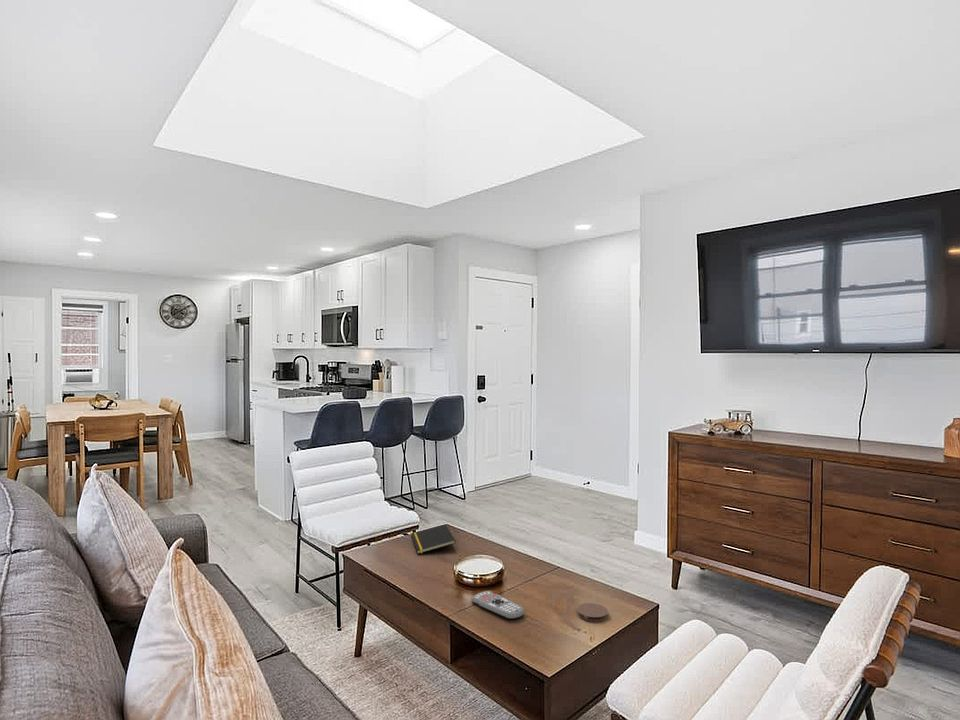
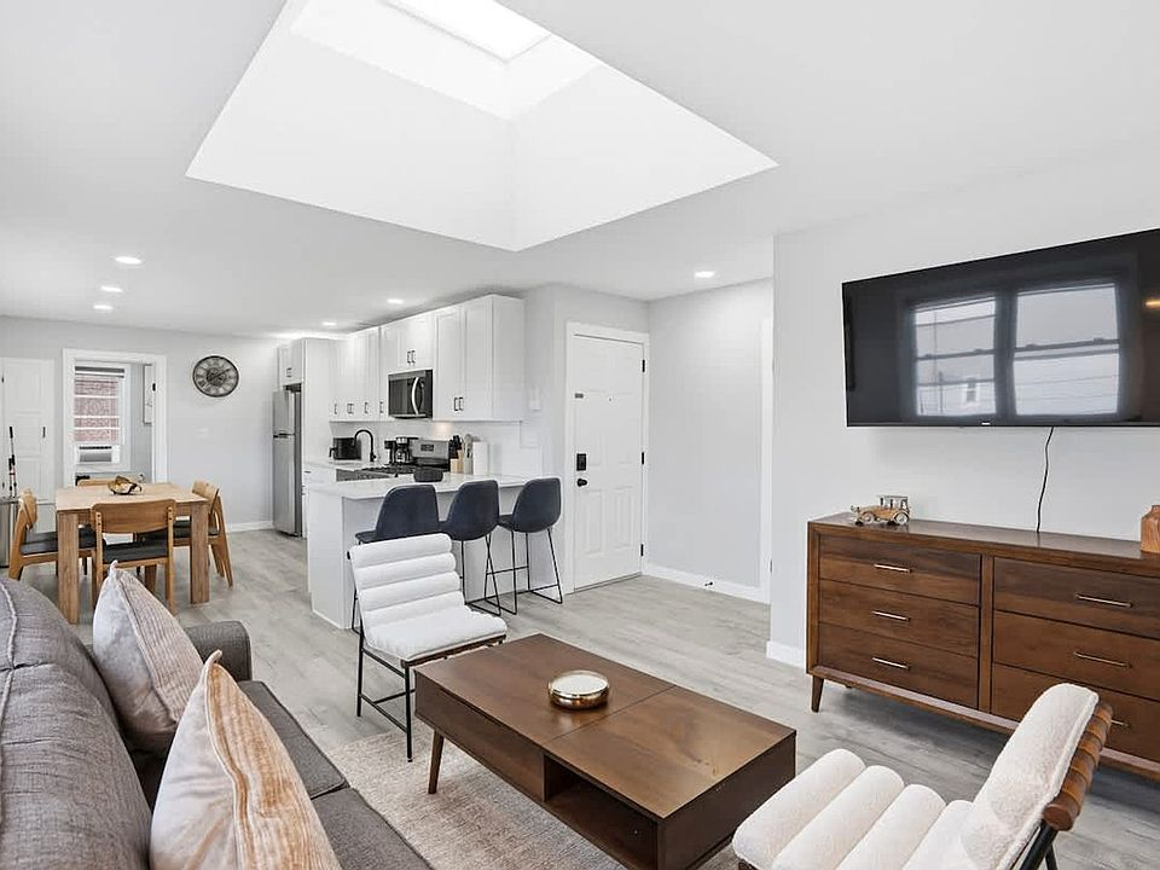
- coaster (592, 612)
- remote control (498, 605)
- notepad (432, 538)
